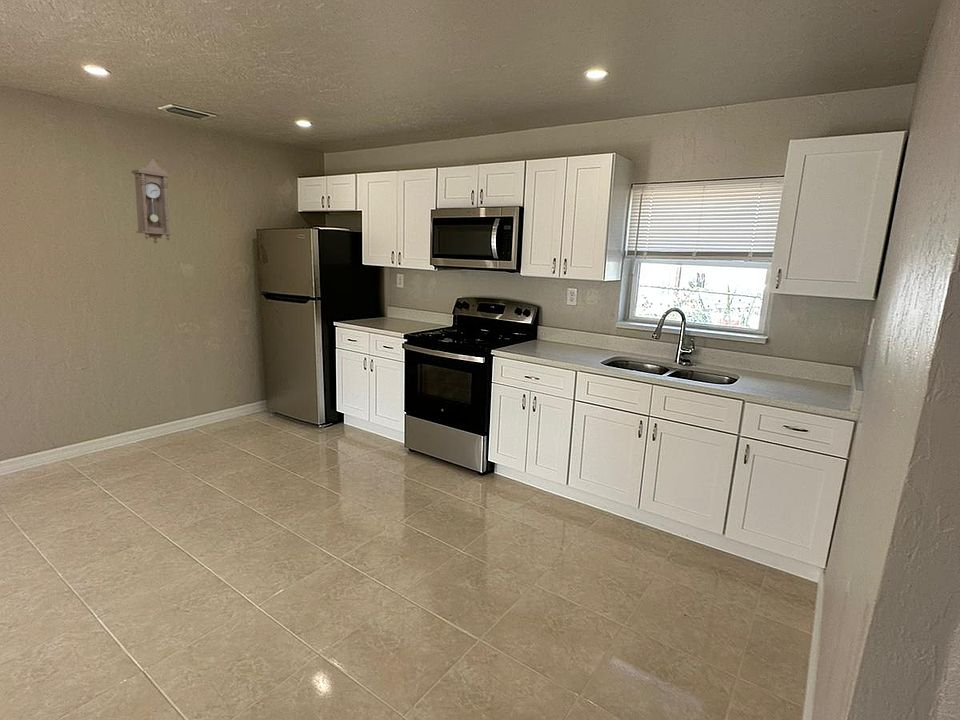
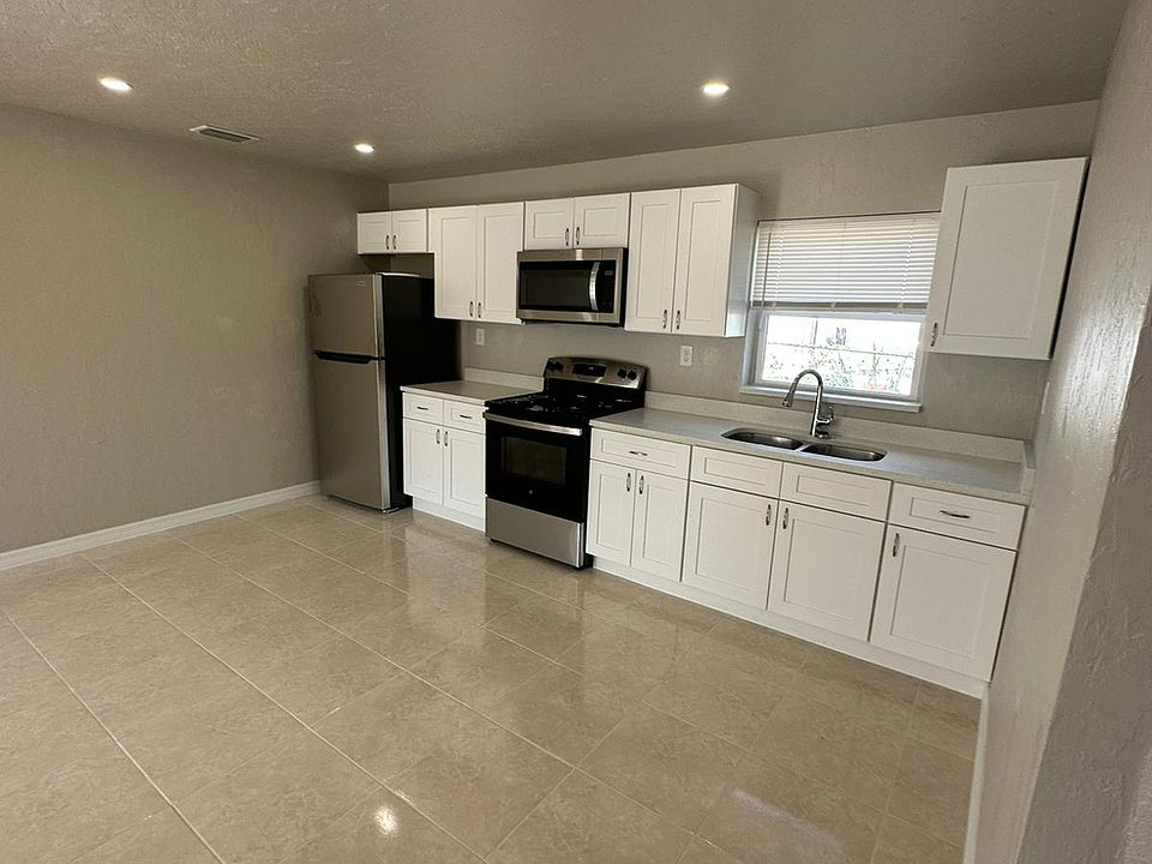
- pendulum clock (152, 202)
